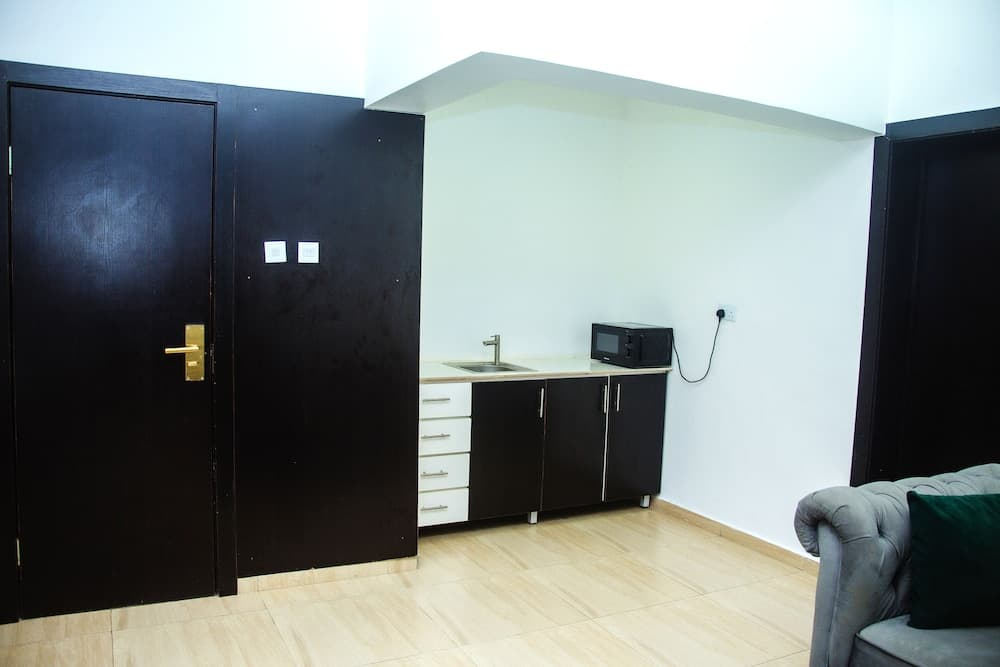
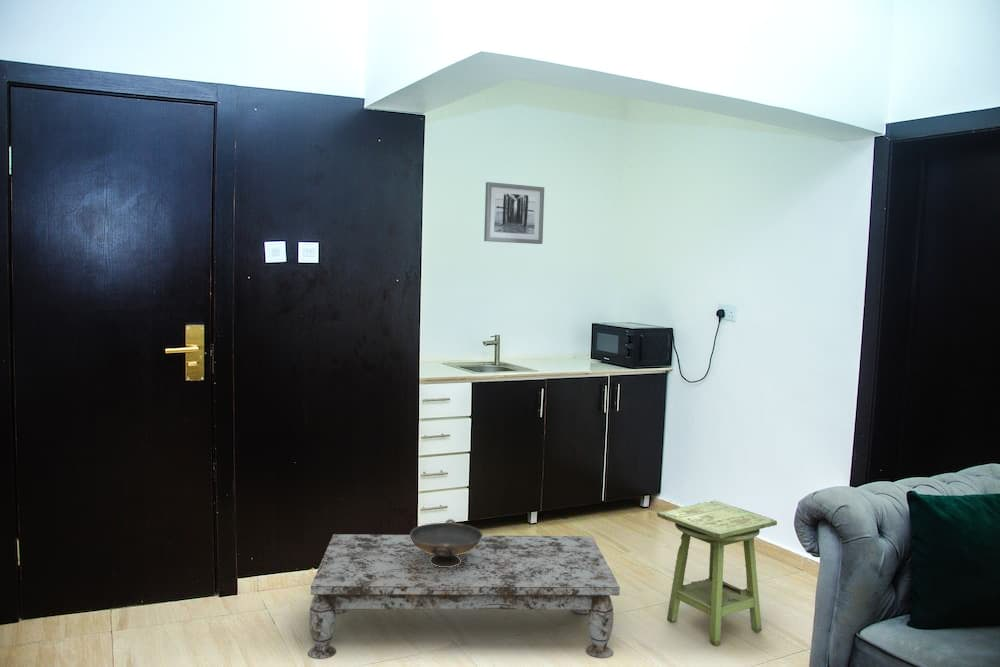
+ wall art (514, 213)
+ decorative bowl (446, 546)
+ side table (713, 570)
+ coffee table (462, 594)
